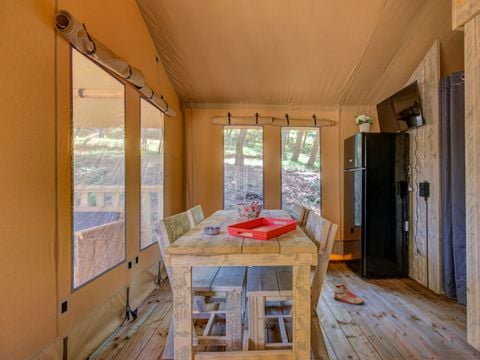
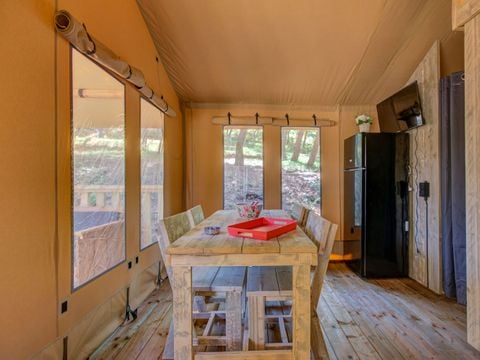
- sneaker (348, 293)
